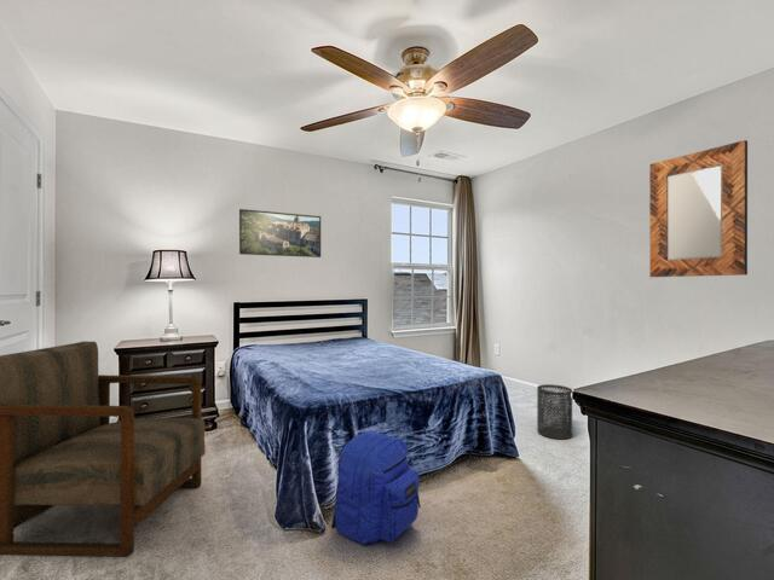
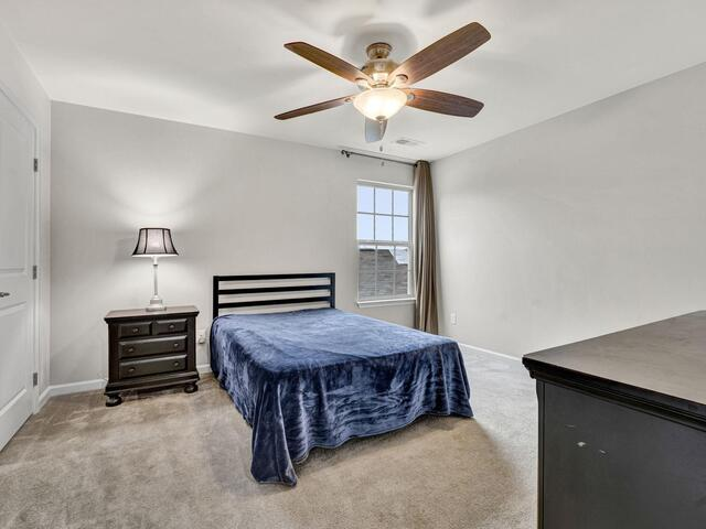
- armchair (105, 431)
- home mirror (694, 214)
- trash can (554, 410)
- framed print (282, 233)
- backpack (380, 480)
